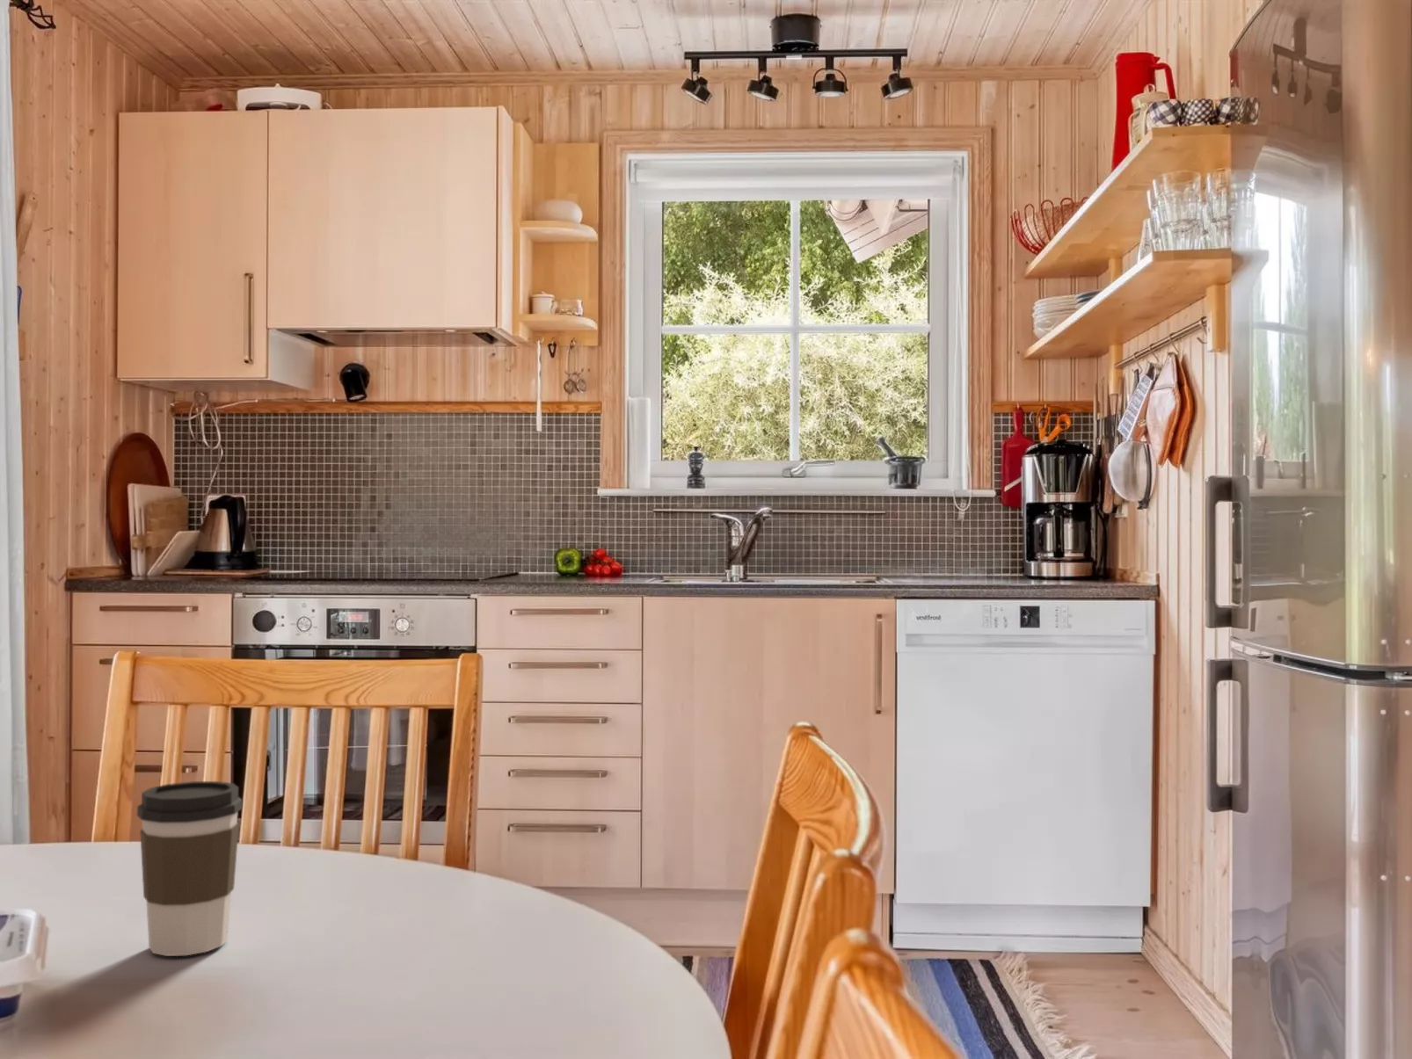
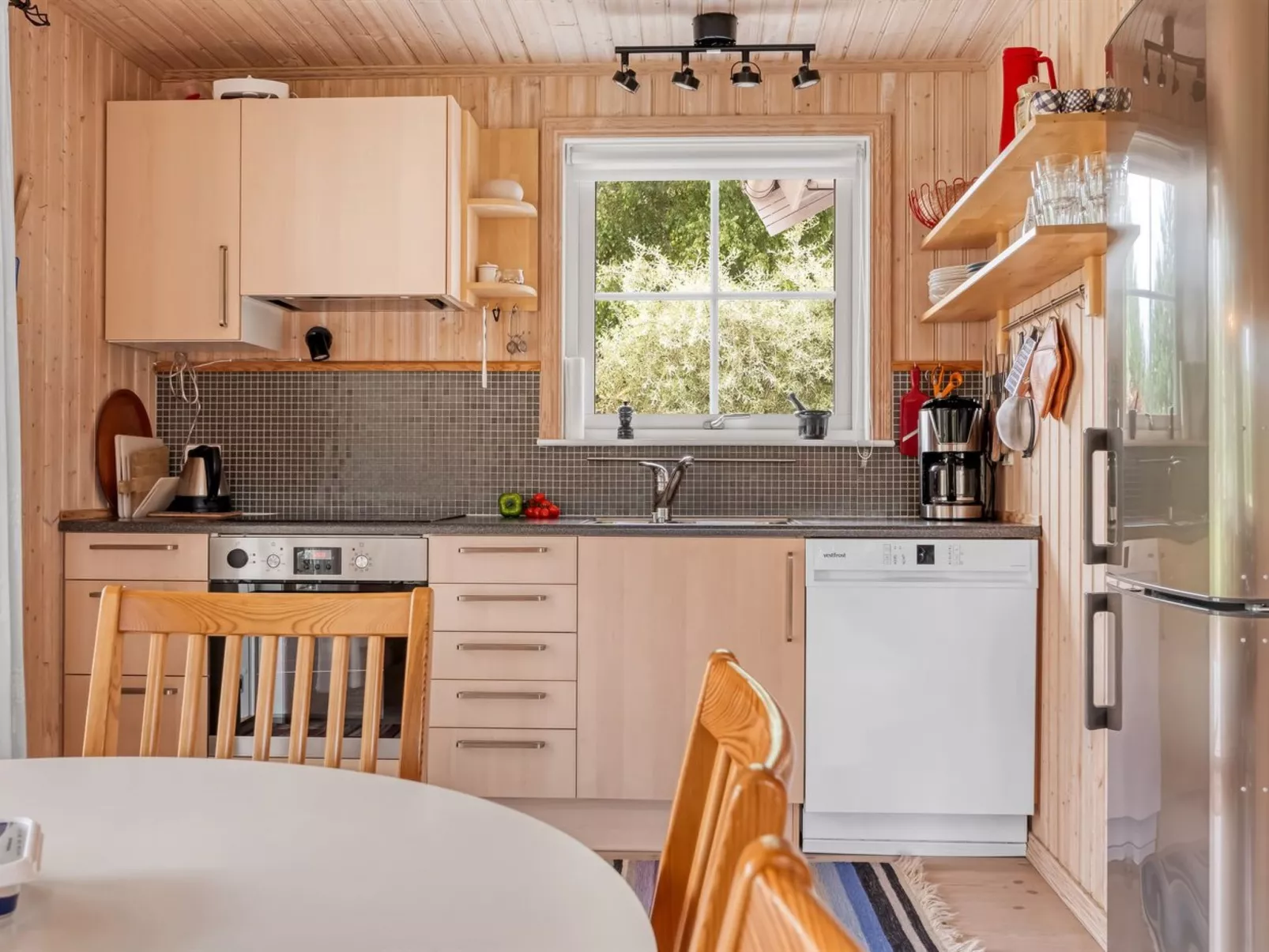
- coffee cup (189, 867)
